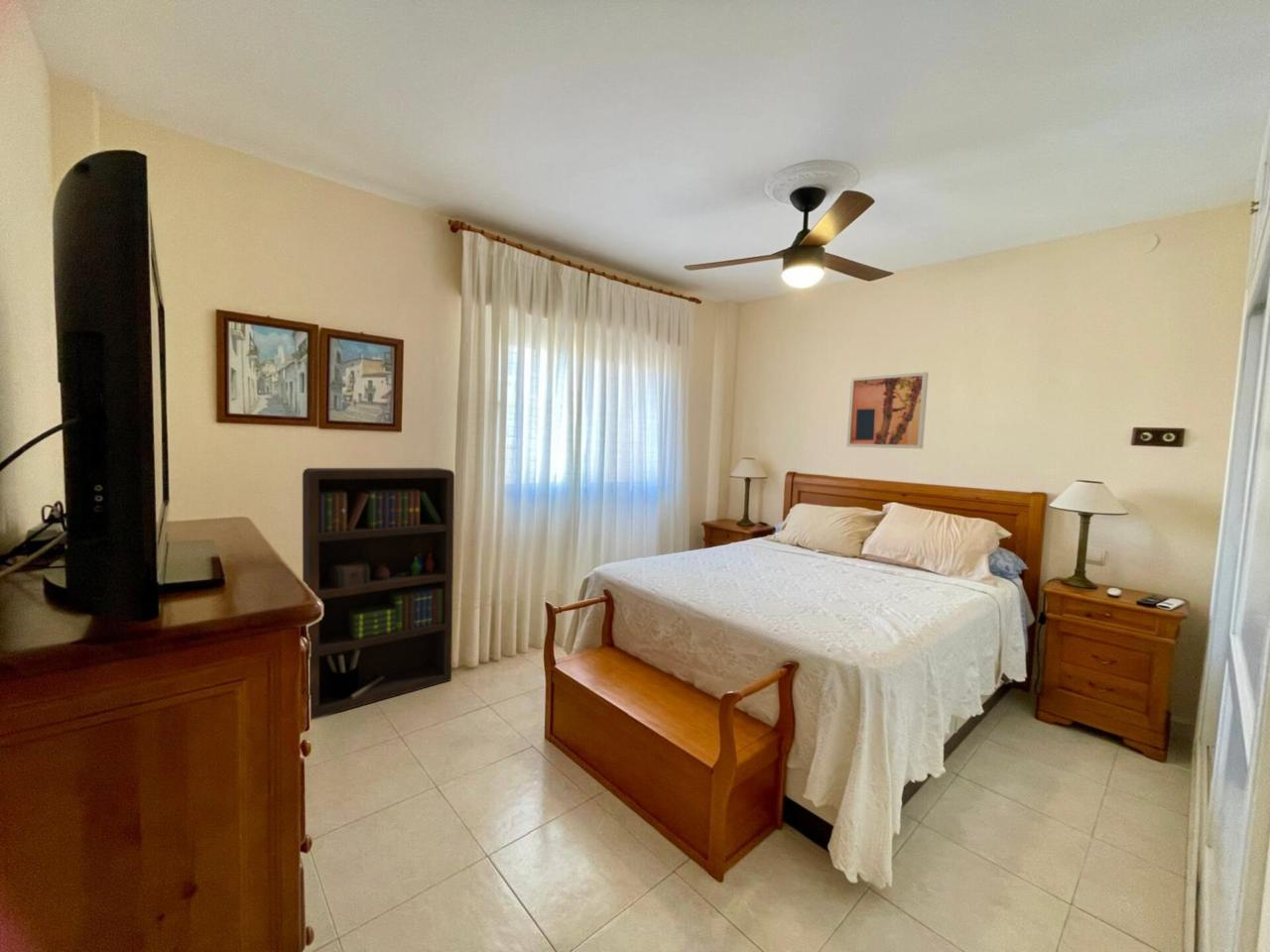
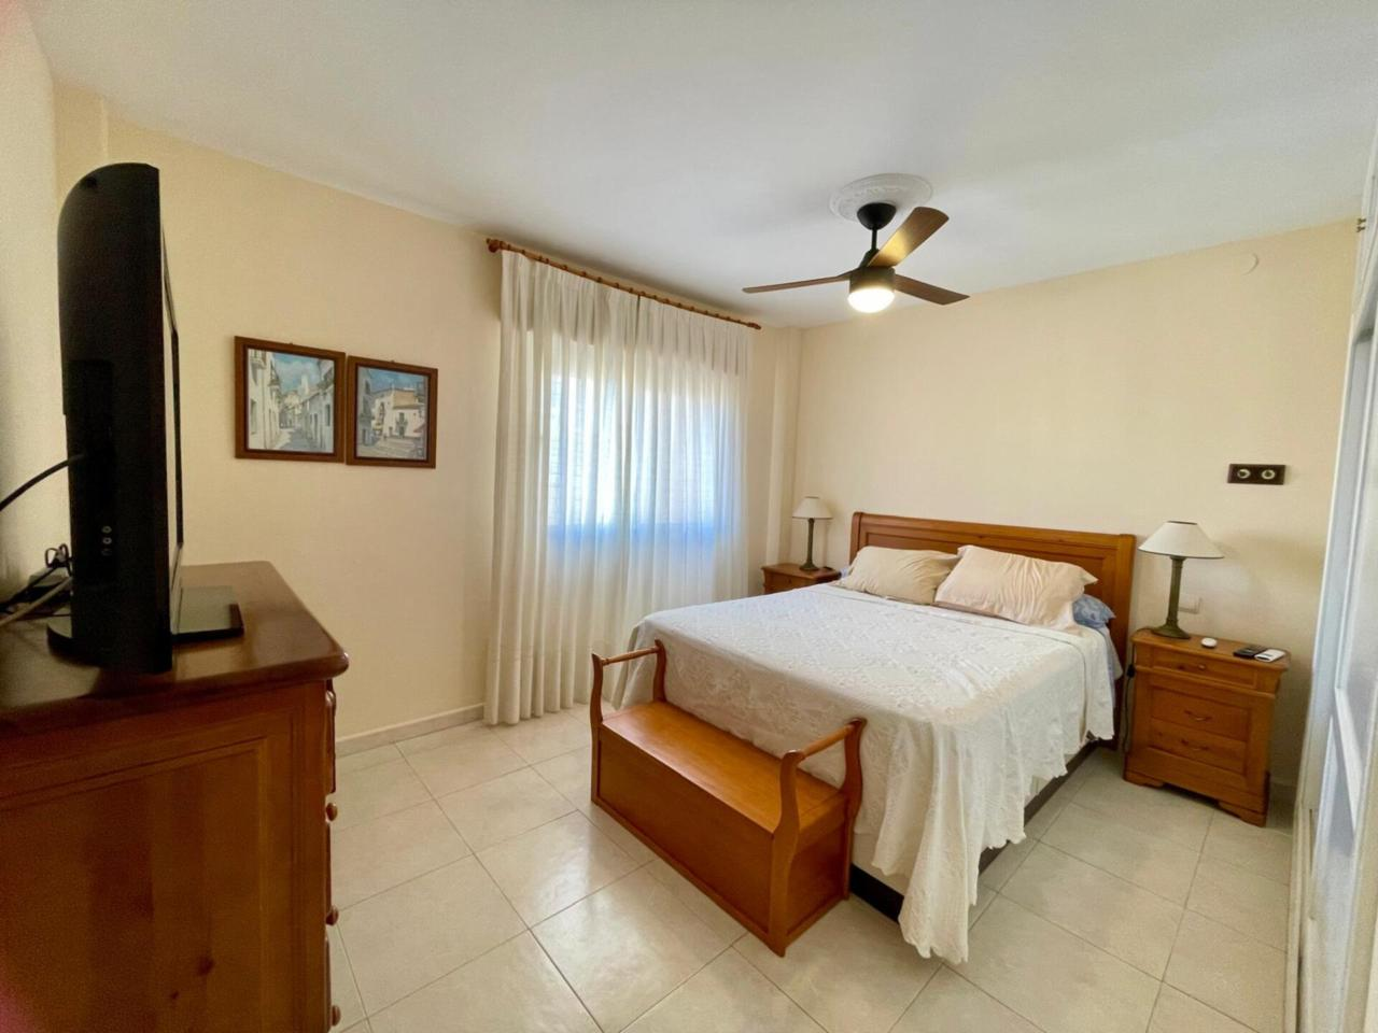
- bookcase (382, 581)
- wall art (885, 412)
